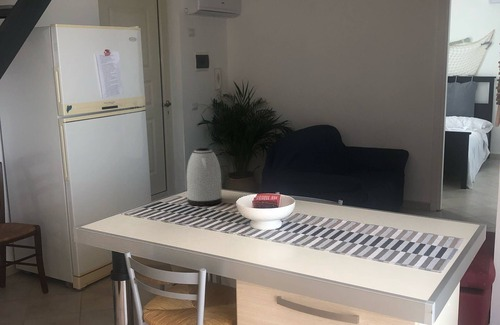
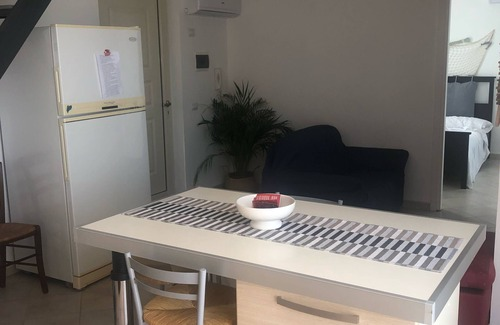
- kettle (202, 173)
